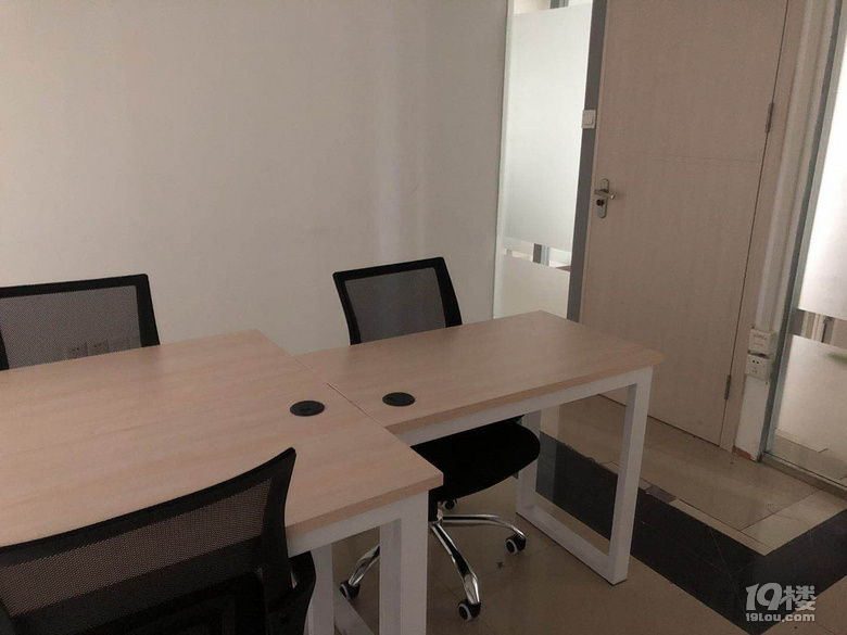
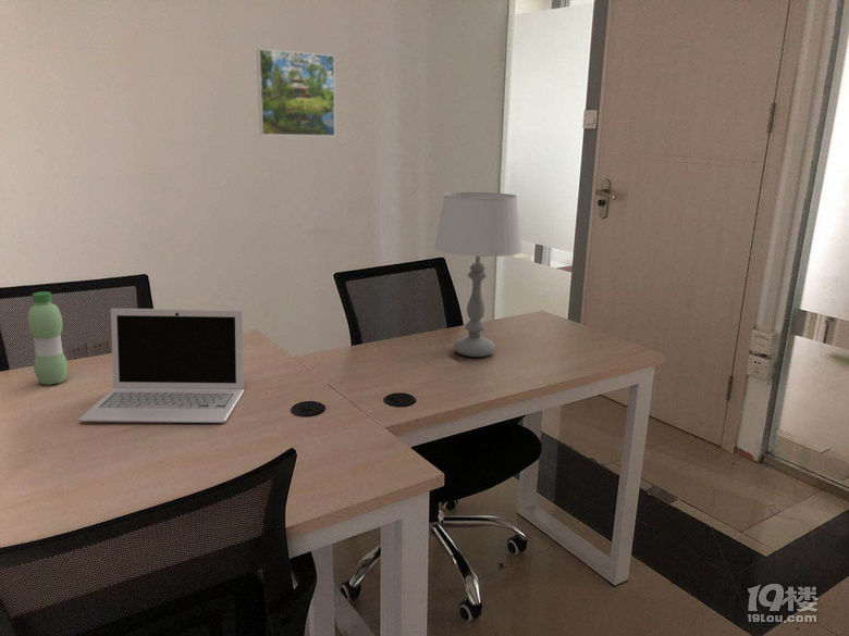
+ water bottle (47, 338)
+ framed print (297, 93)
+ table lamp (477, 275)
+ laptop (164, 363)
